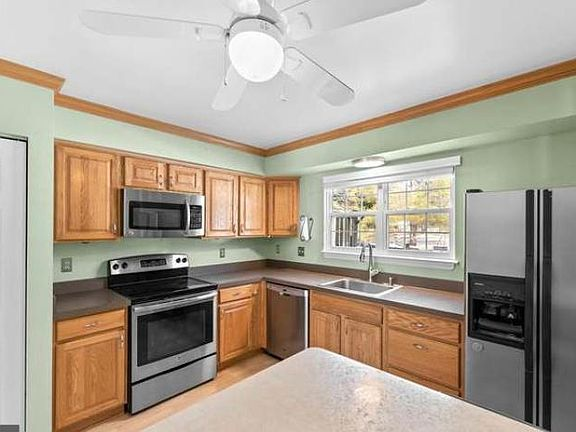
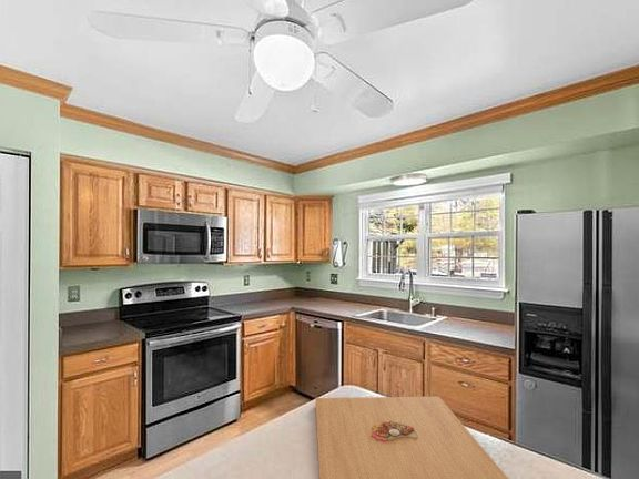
+ platter (393, 432)
